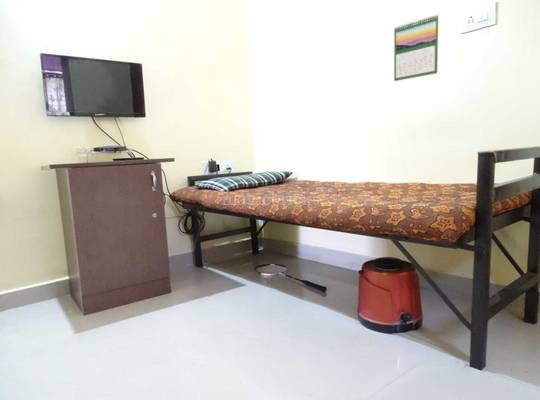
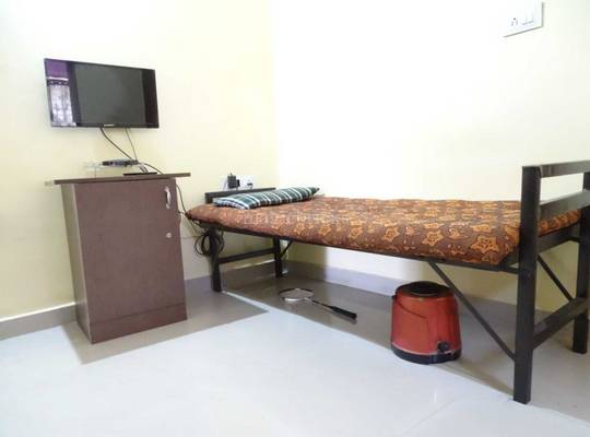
- calendar (415, 48)
